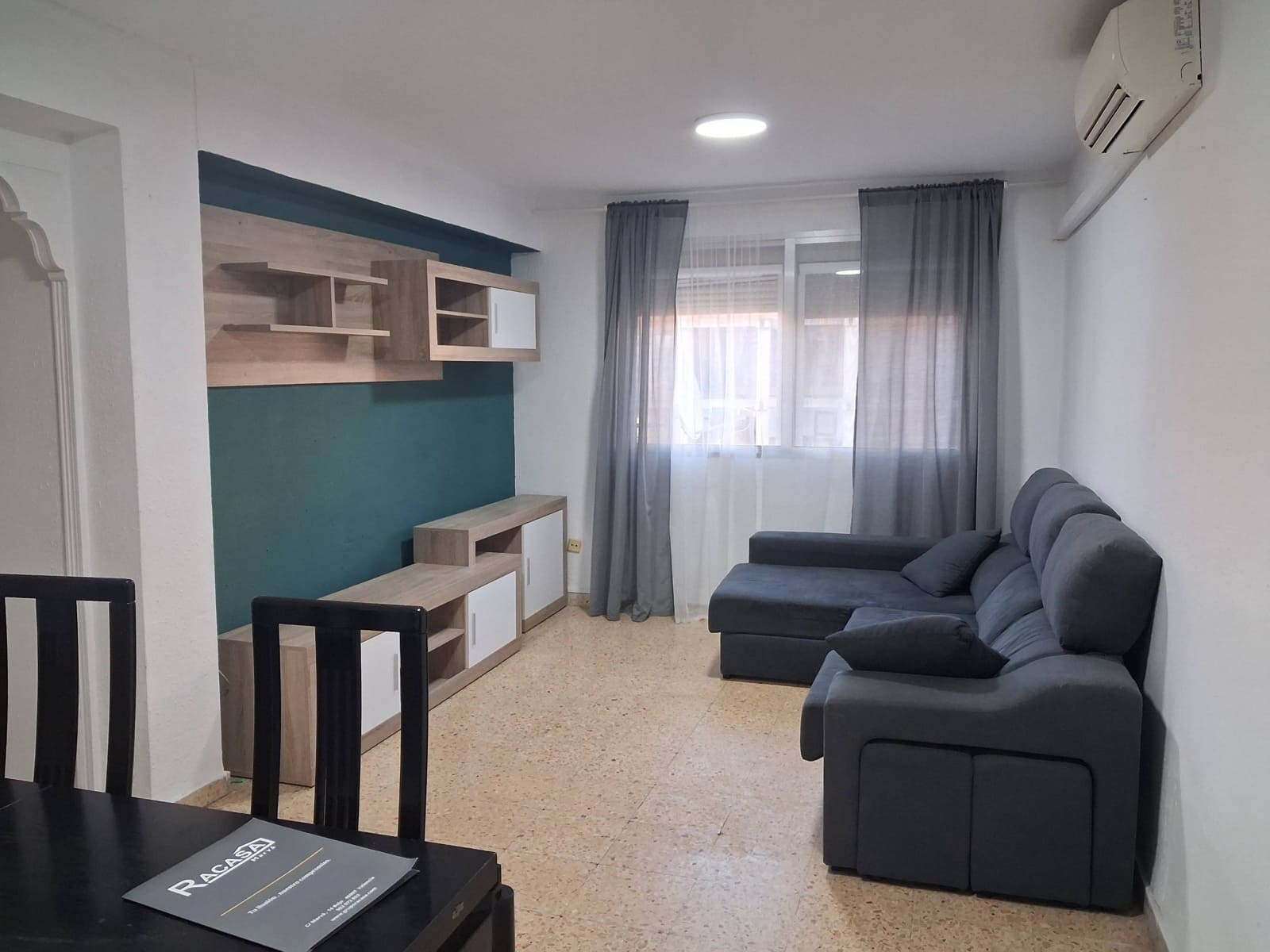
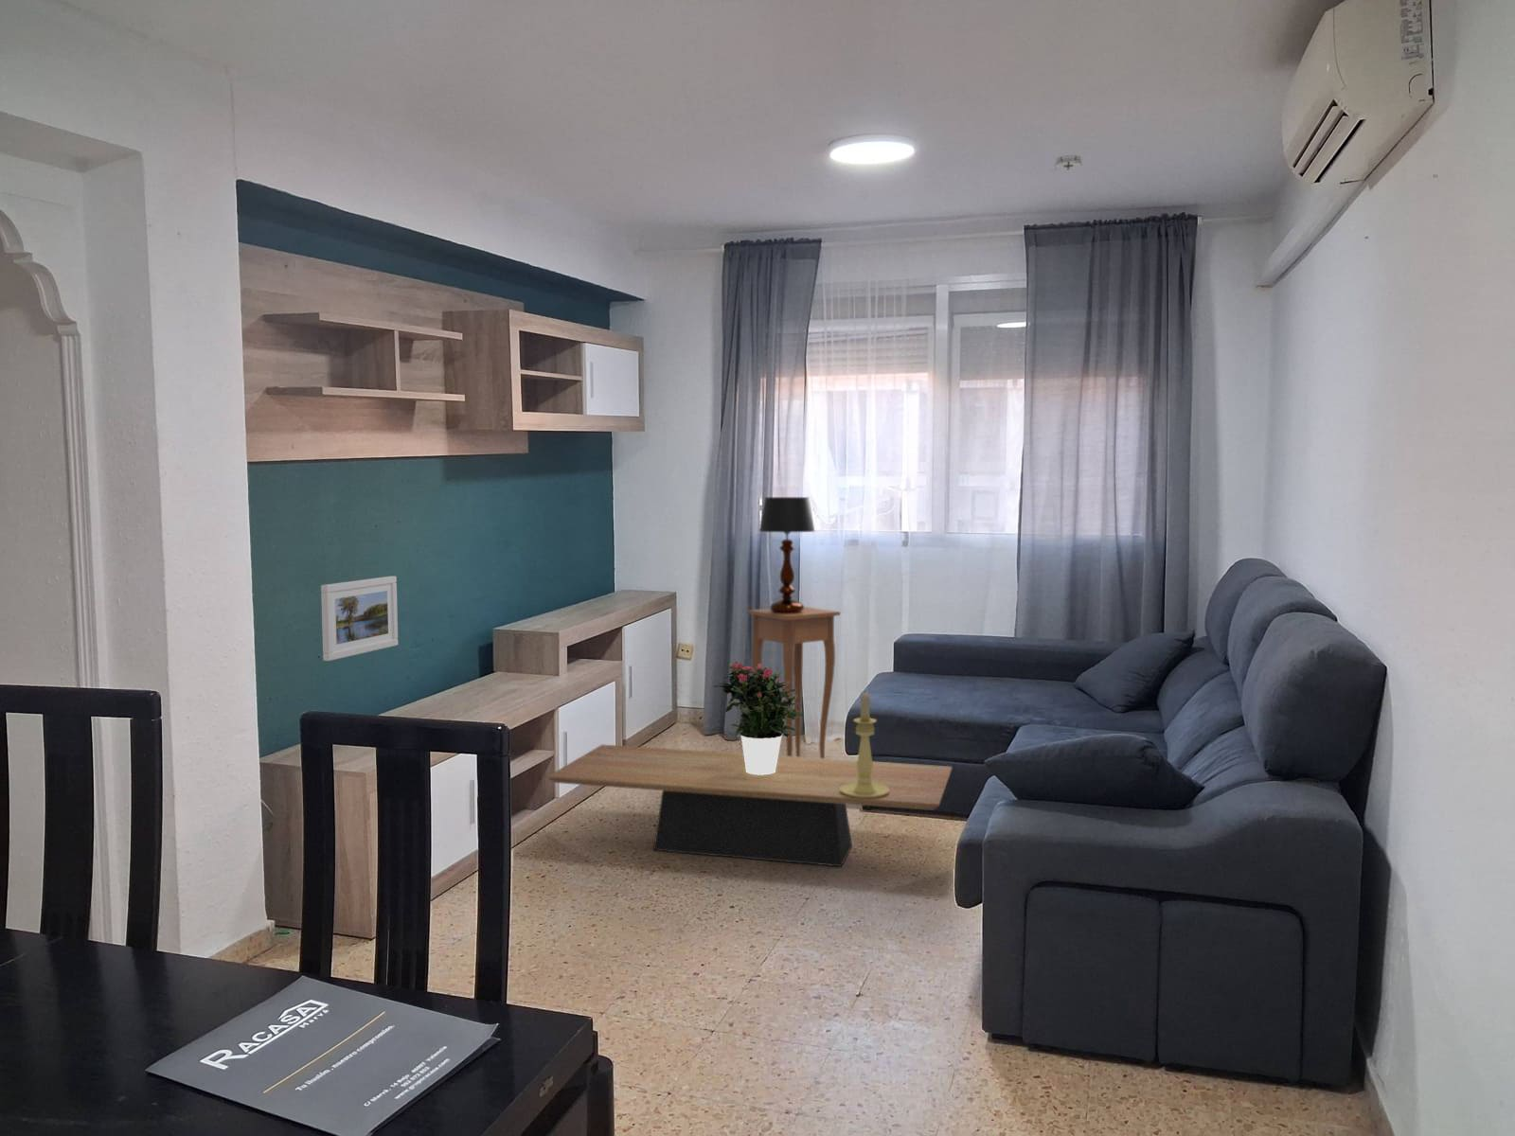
+ coffee table (753, 809)
+ smoke detector (1068, 162)
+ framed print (360, 616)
+ table lamp (787, 554)
+ potted flower (758, 717)
+ candle holder (865, 741)
+ side table (792, 694)
